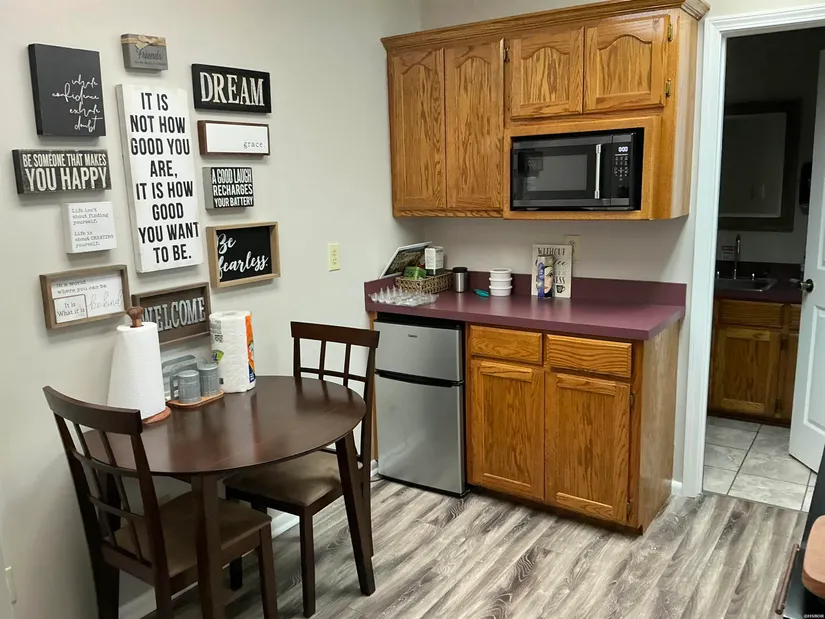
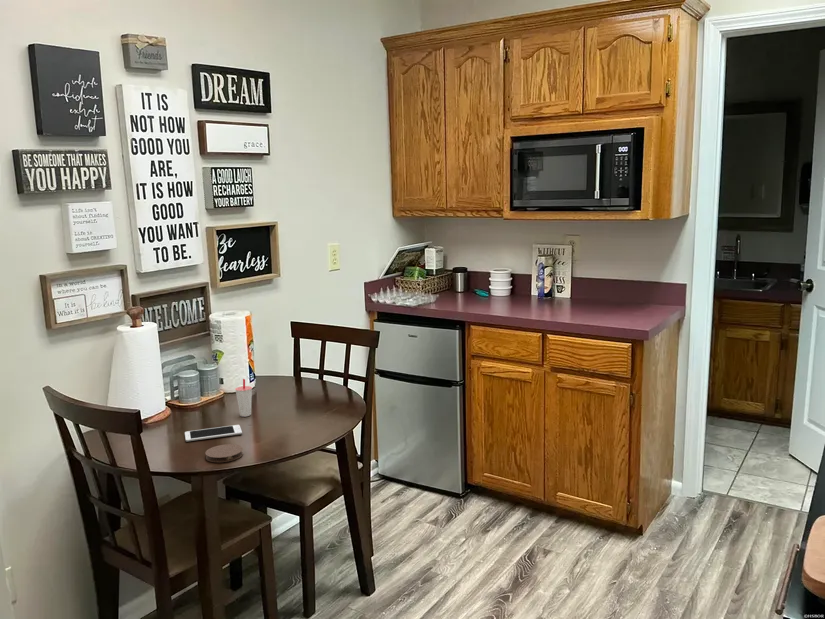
+ coaster (224, 453)
+ cup (244, 397)
+ cell phone (213, 432)
